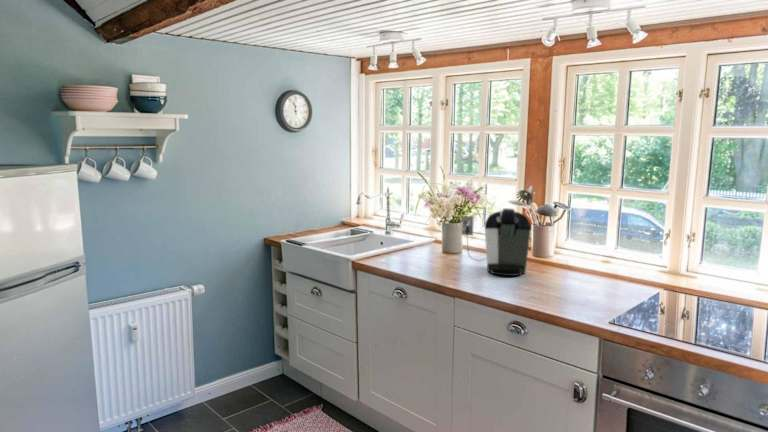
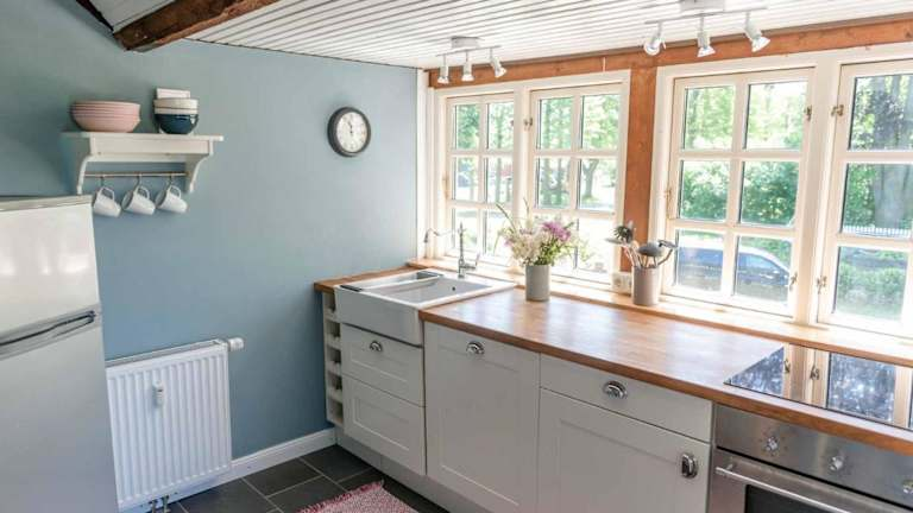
- coffee maker (494, 239)
